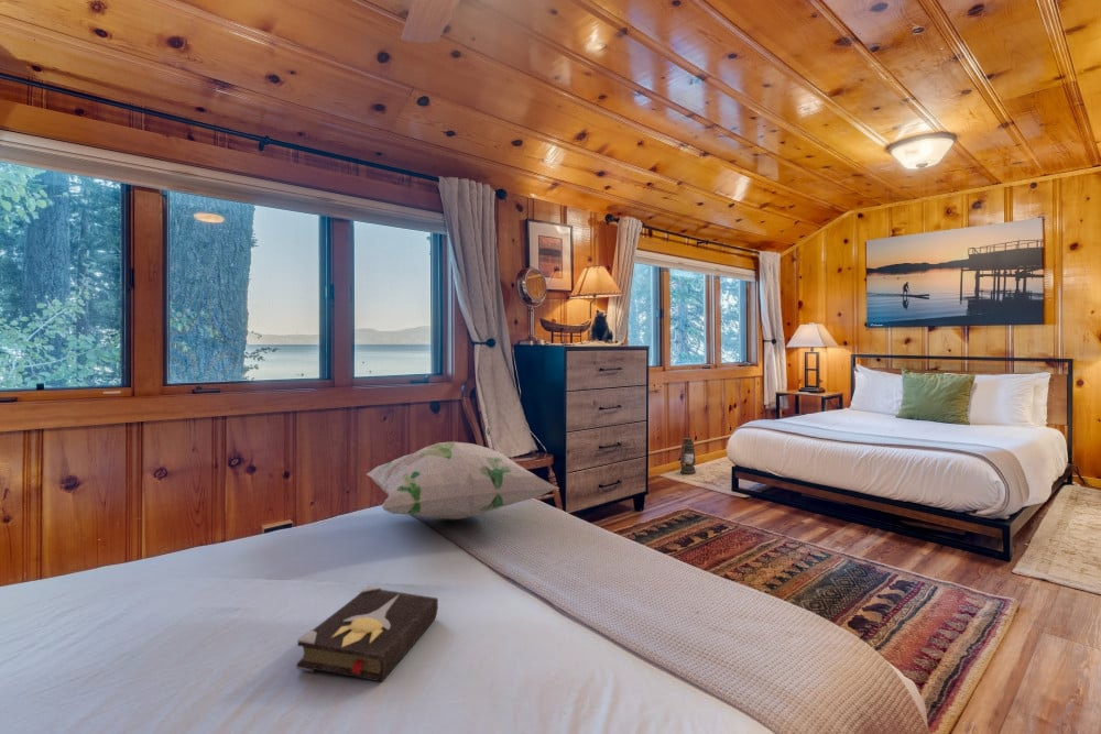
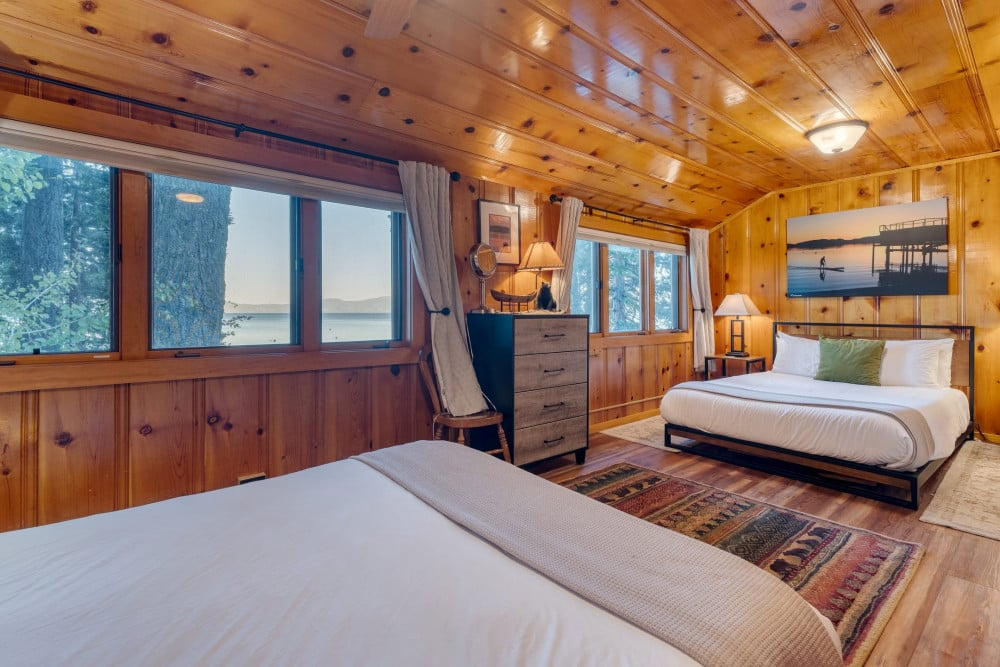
- hardback book (373, 626)
- decorative pillow (456, 479)
- lantern (687, 454)
